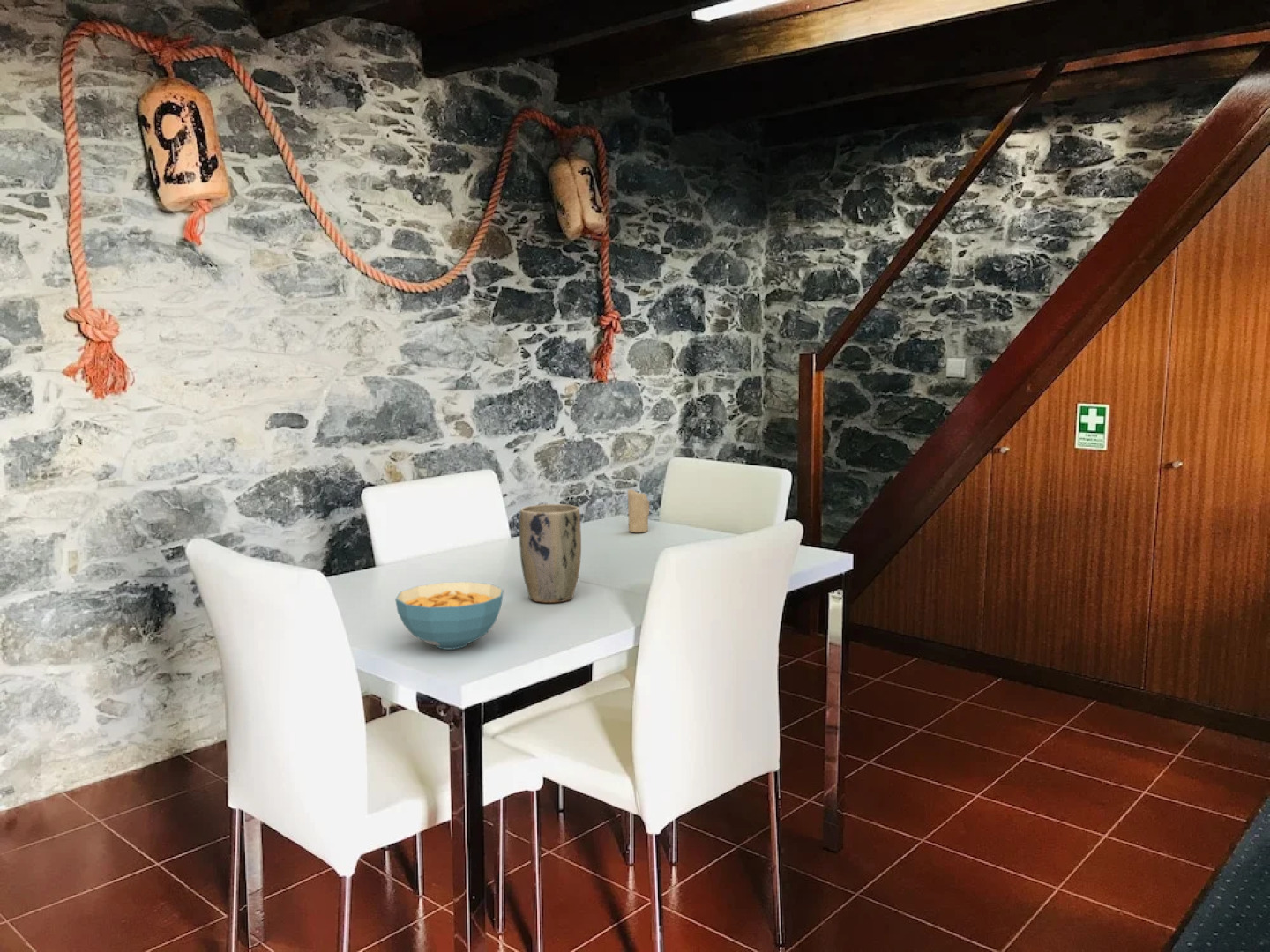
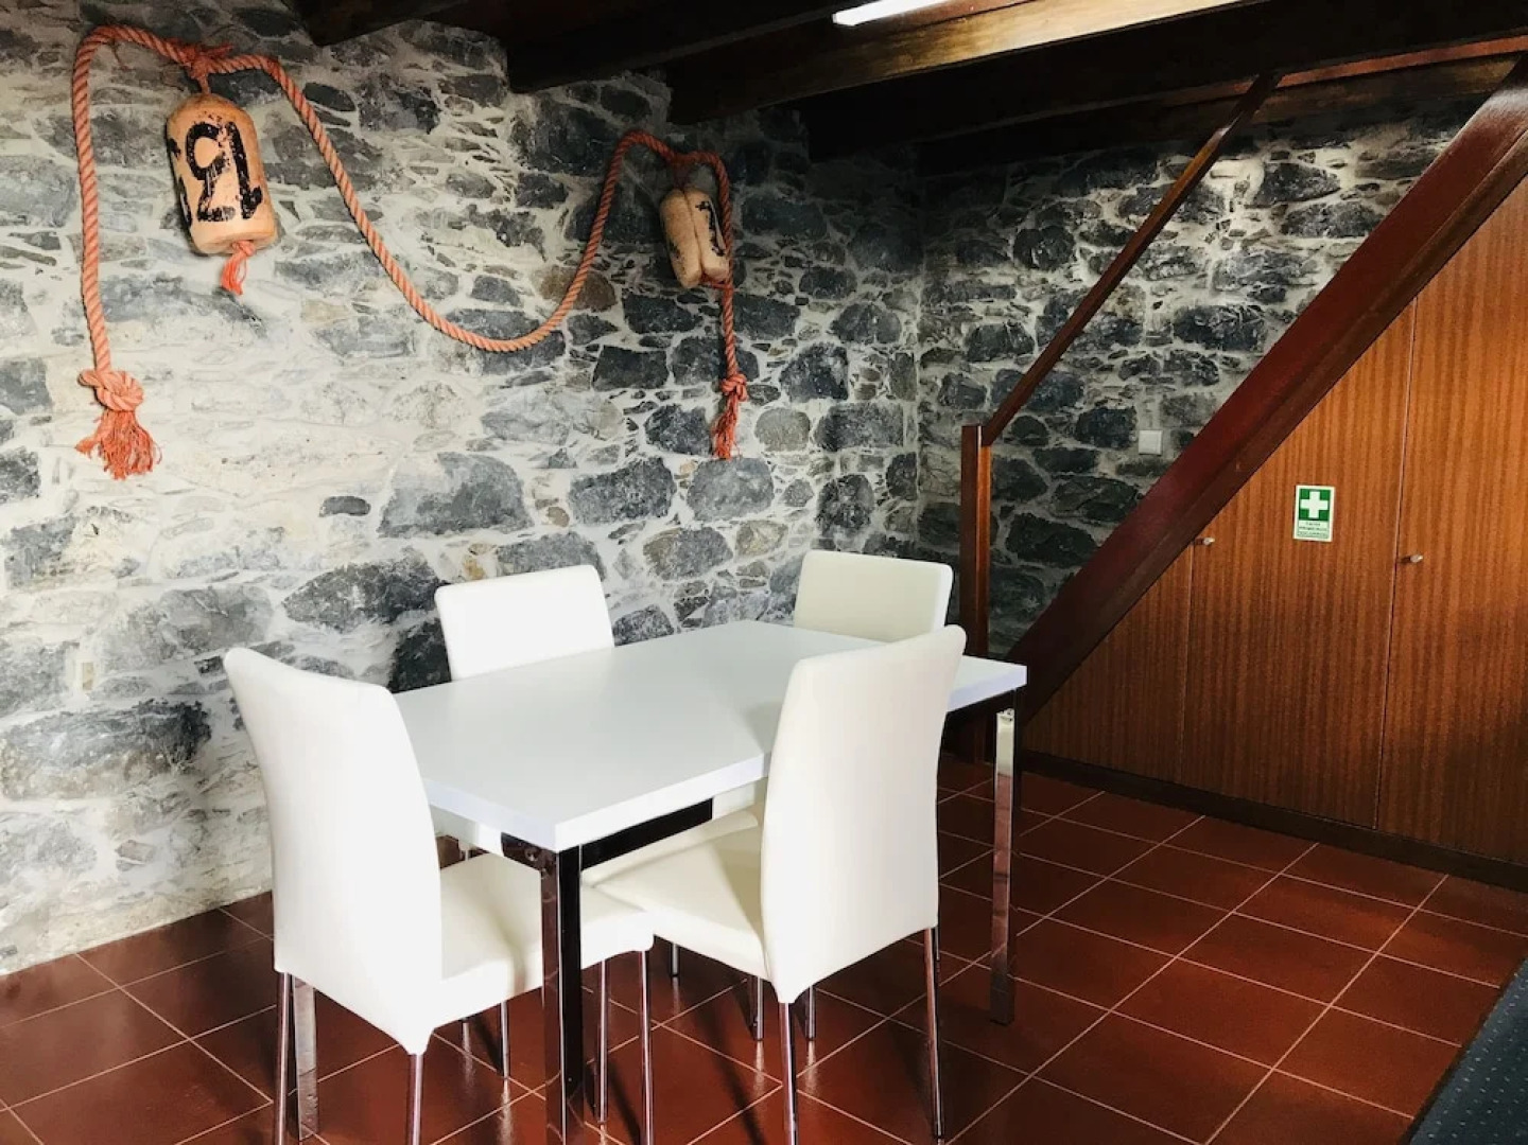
- plant pot (550, 553)
- candle (639, 510)
- cereal bowl (451, 619)
